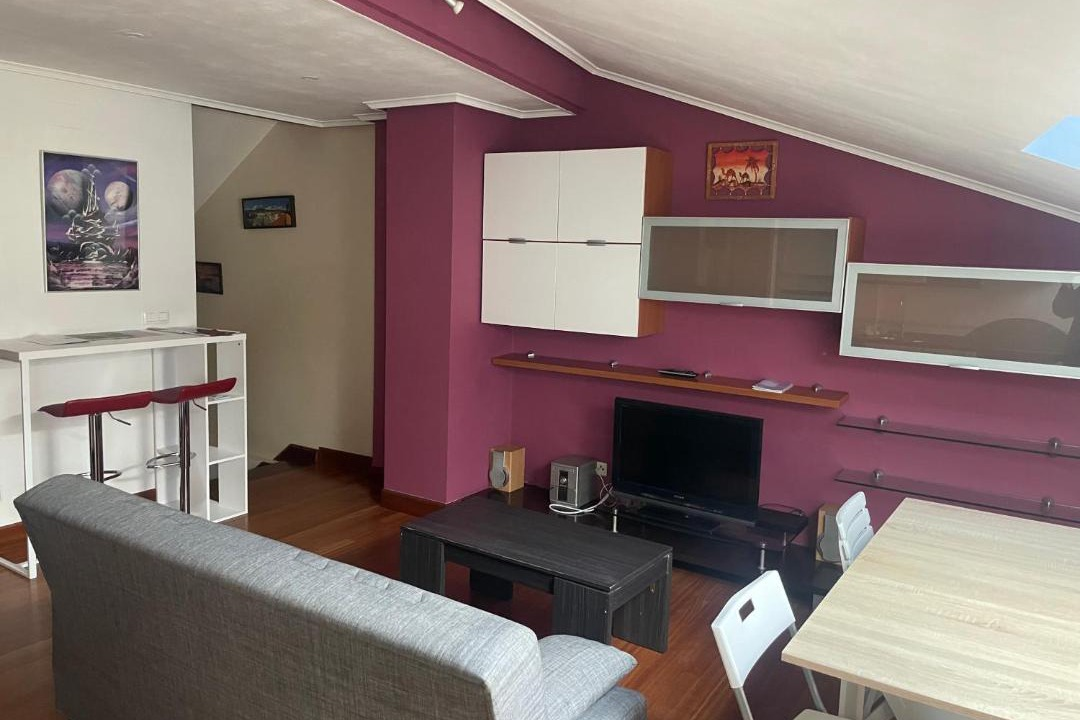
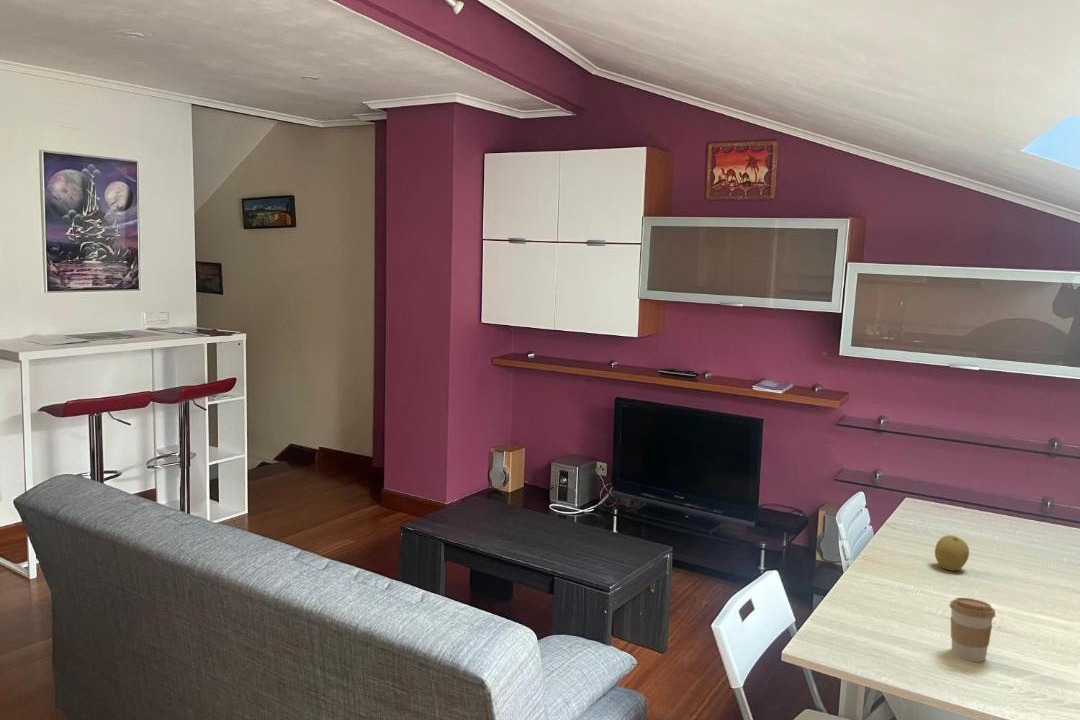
+ fruit (951, 553)
+ coffee cup (970, 627)
